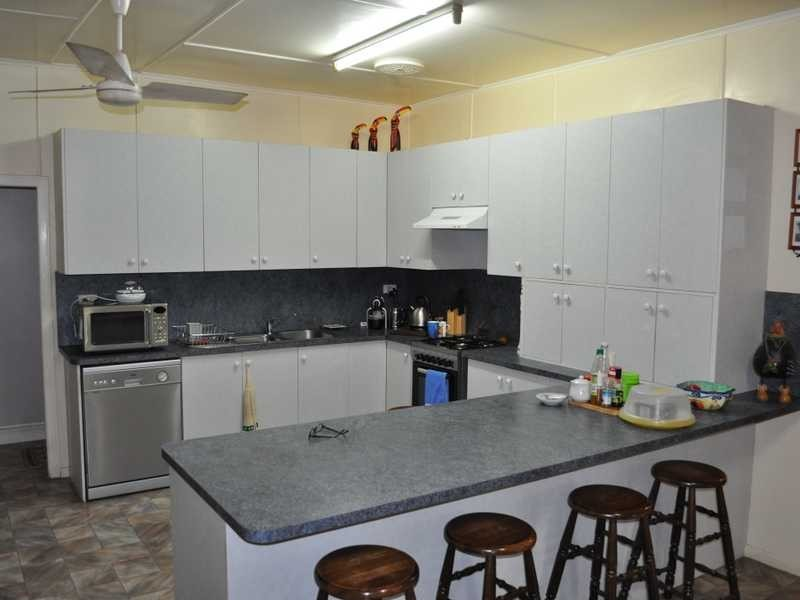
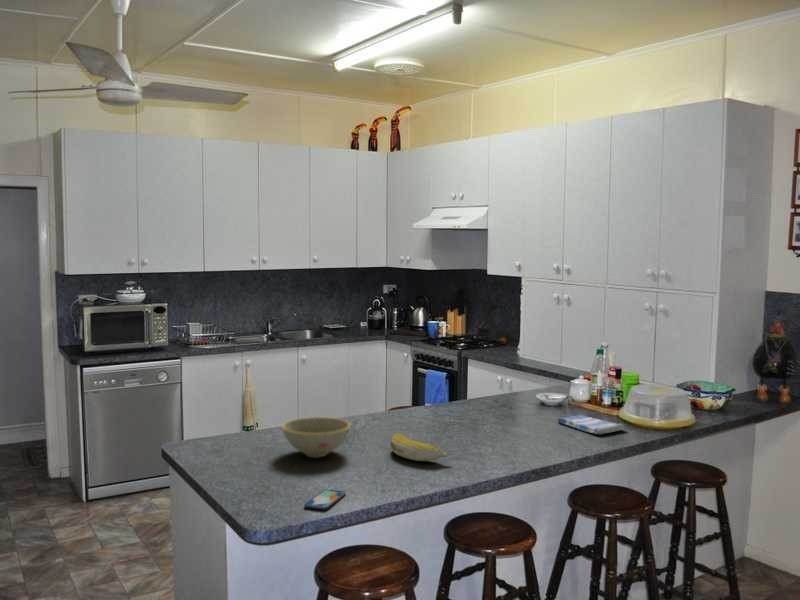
+ dish towel (590, 423)
+ banana (419, 446)
+ bowl (316, 439)
+ smartphone (325, 499)
